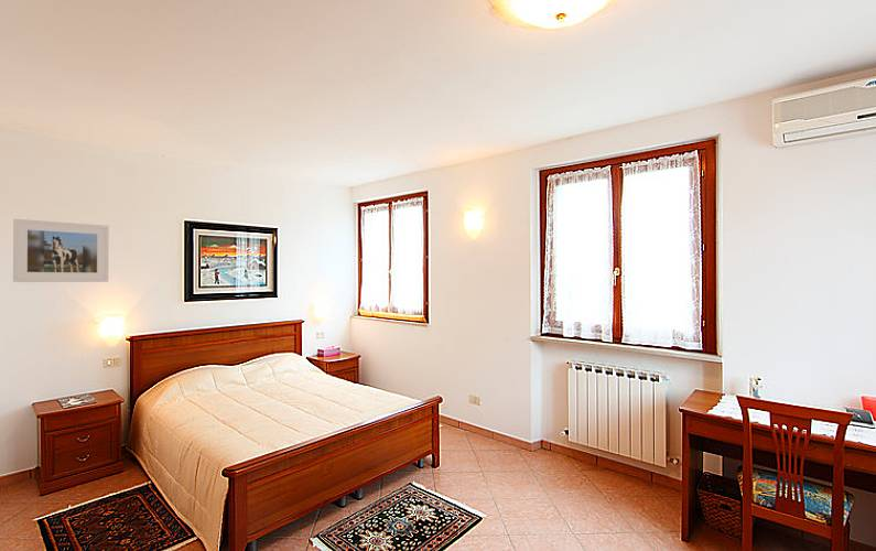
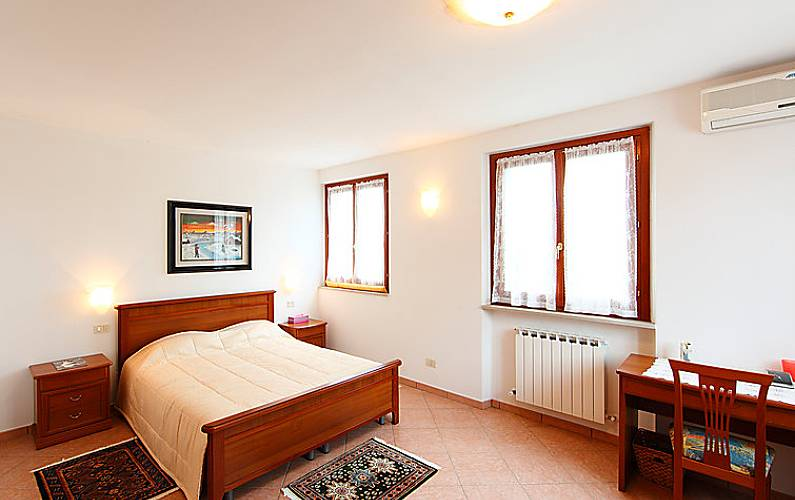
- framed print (63, 251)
